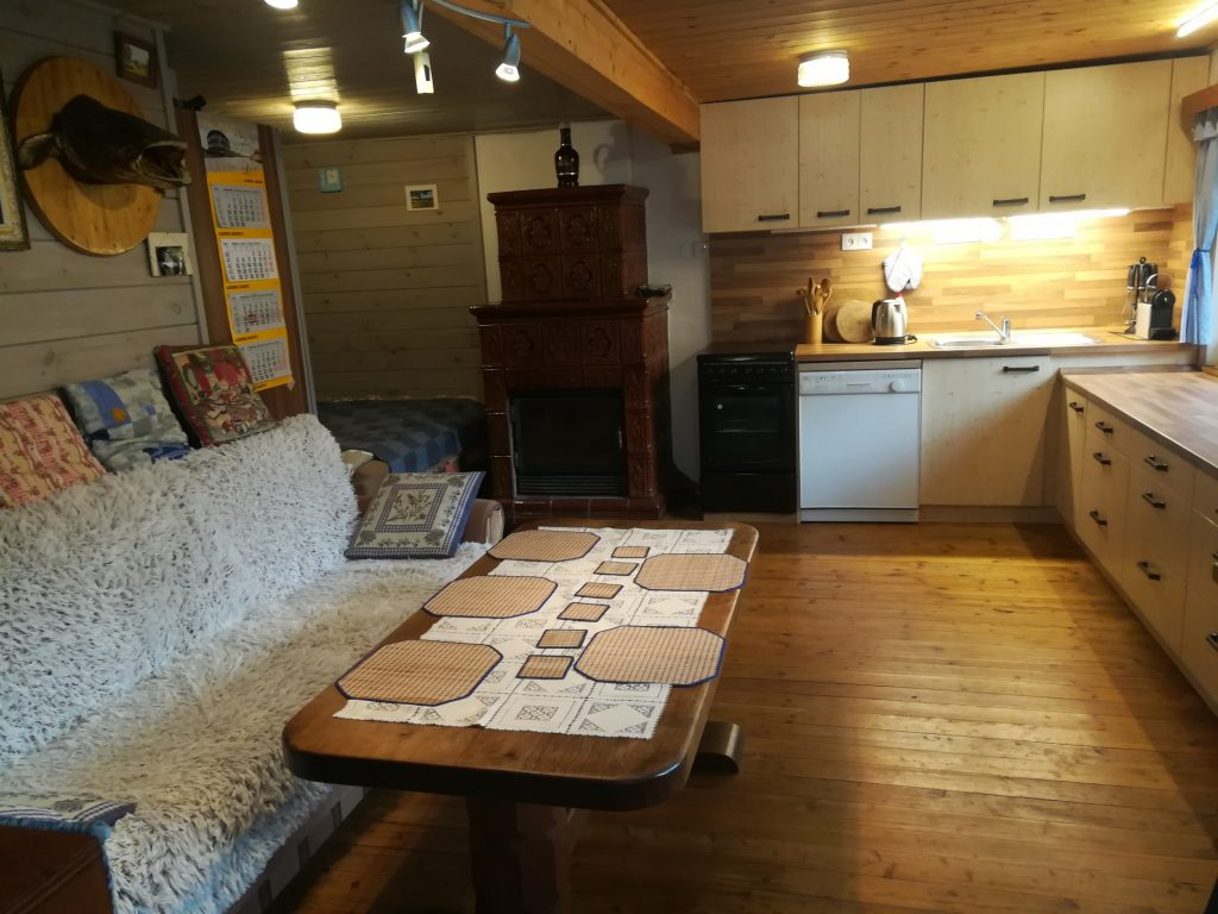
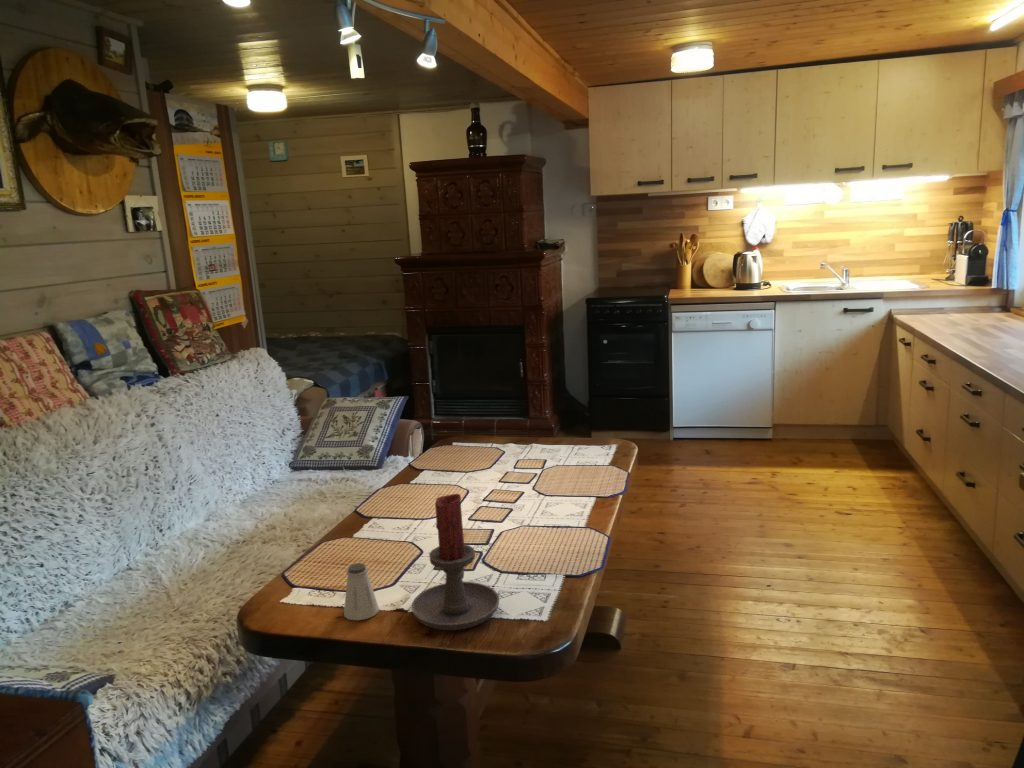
+ saltshaker (359, 589)
+ candle holder (453, 549)
